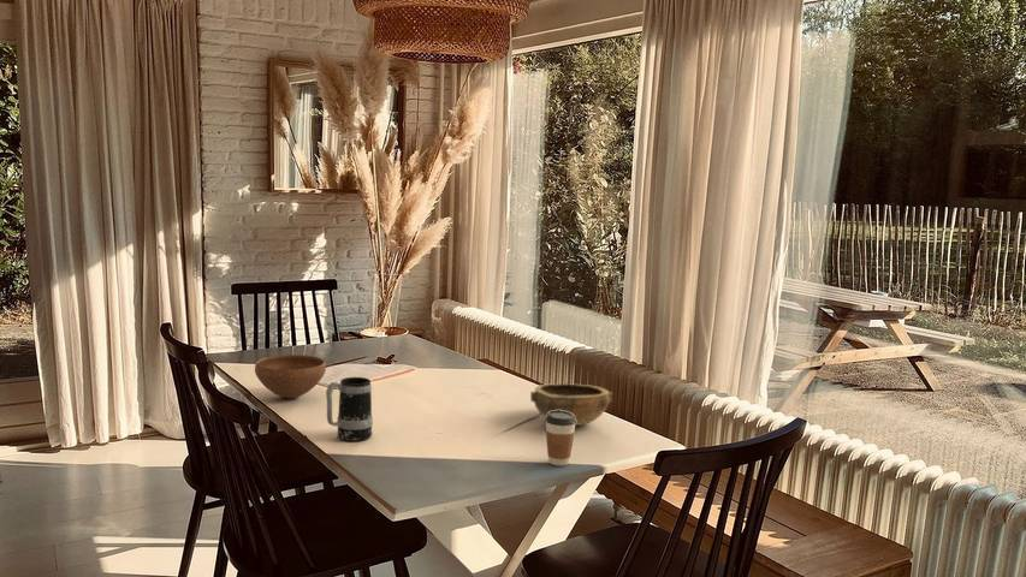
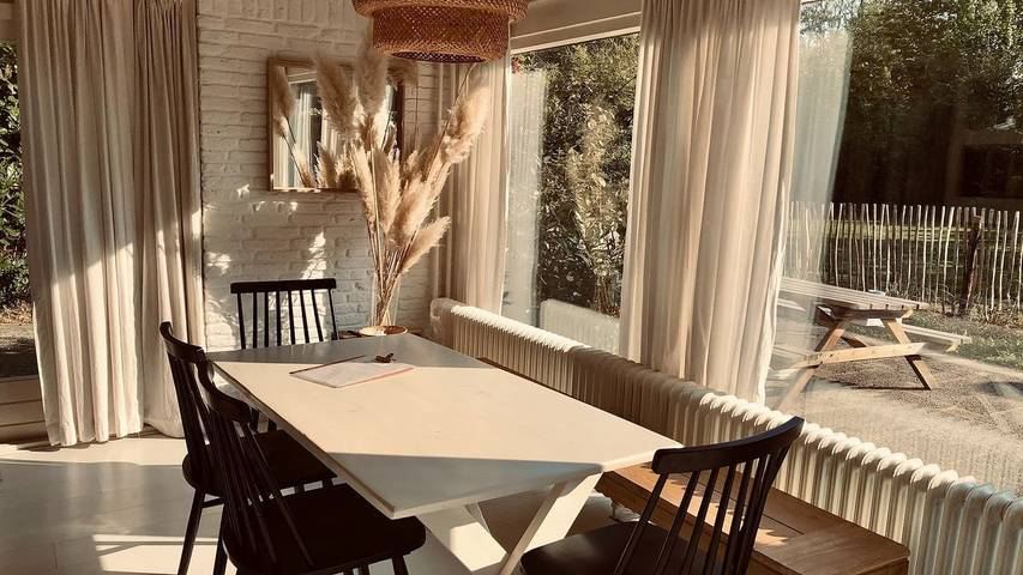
- coffee cup (559, 438)
- bowl (290, 380)
- mug (348, 409)
- bowl (570, 404)
